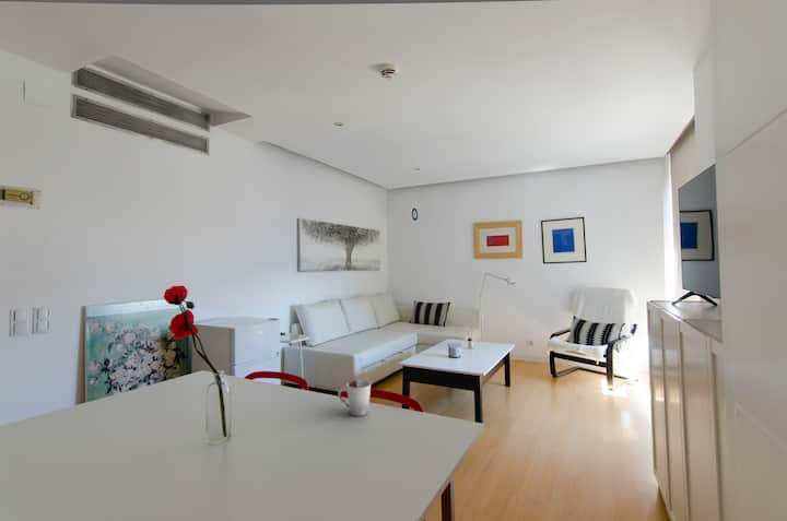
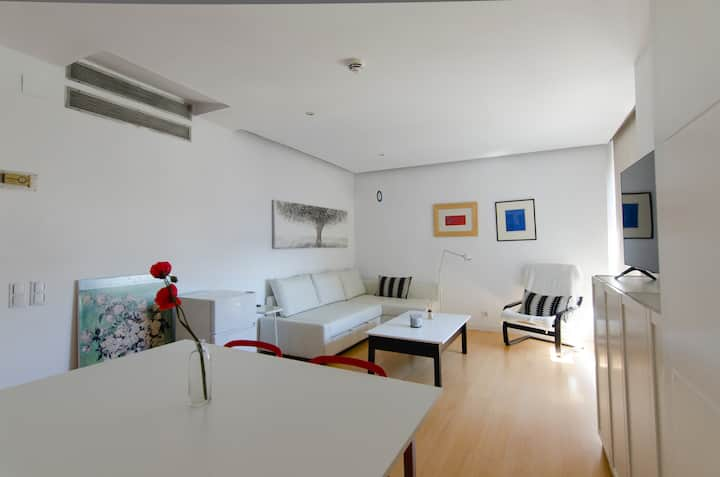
- cup (354, 398)
